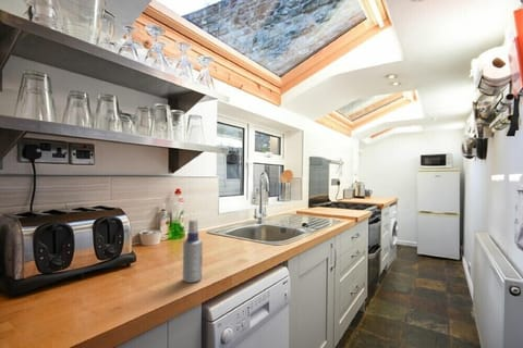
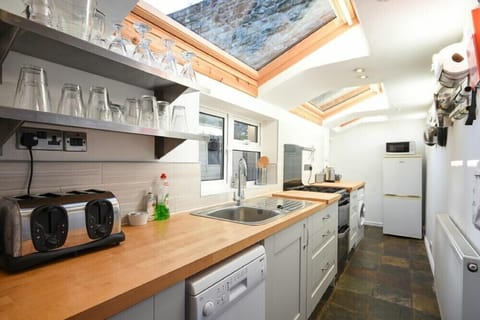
- spray bottle (192, 249)
